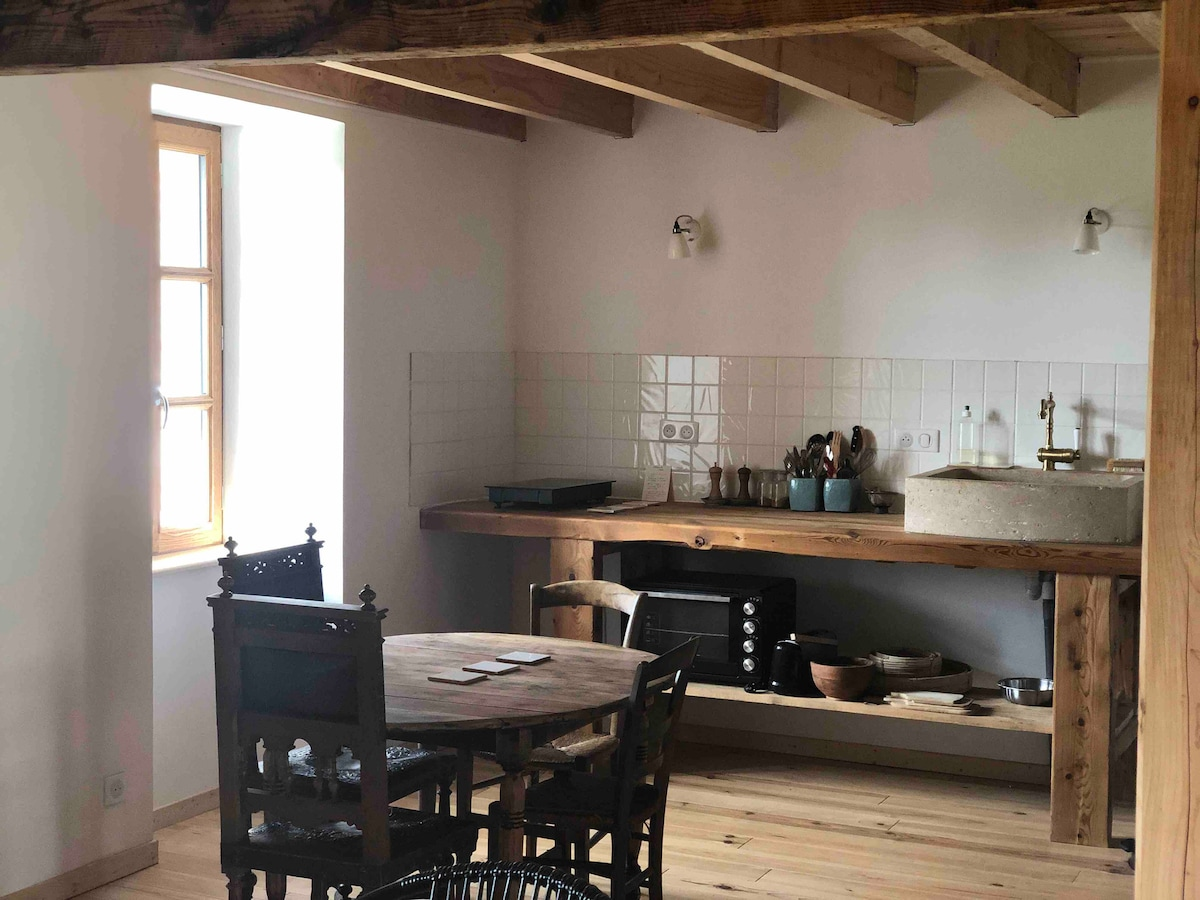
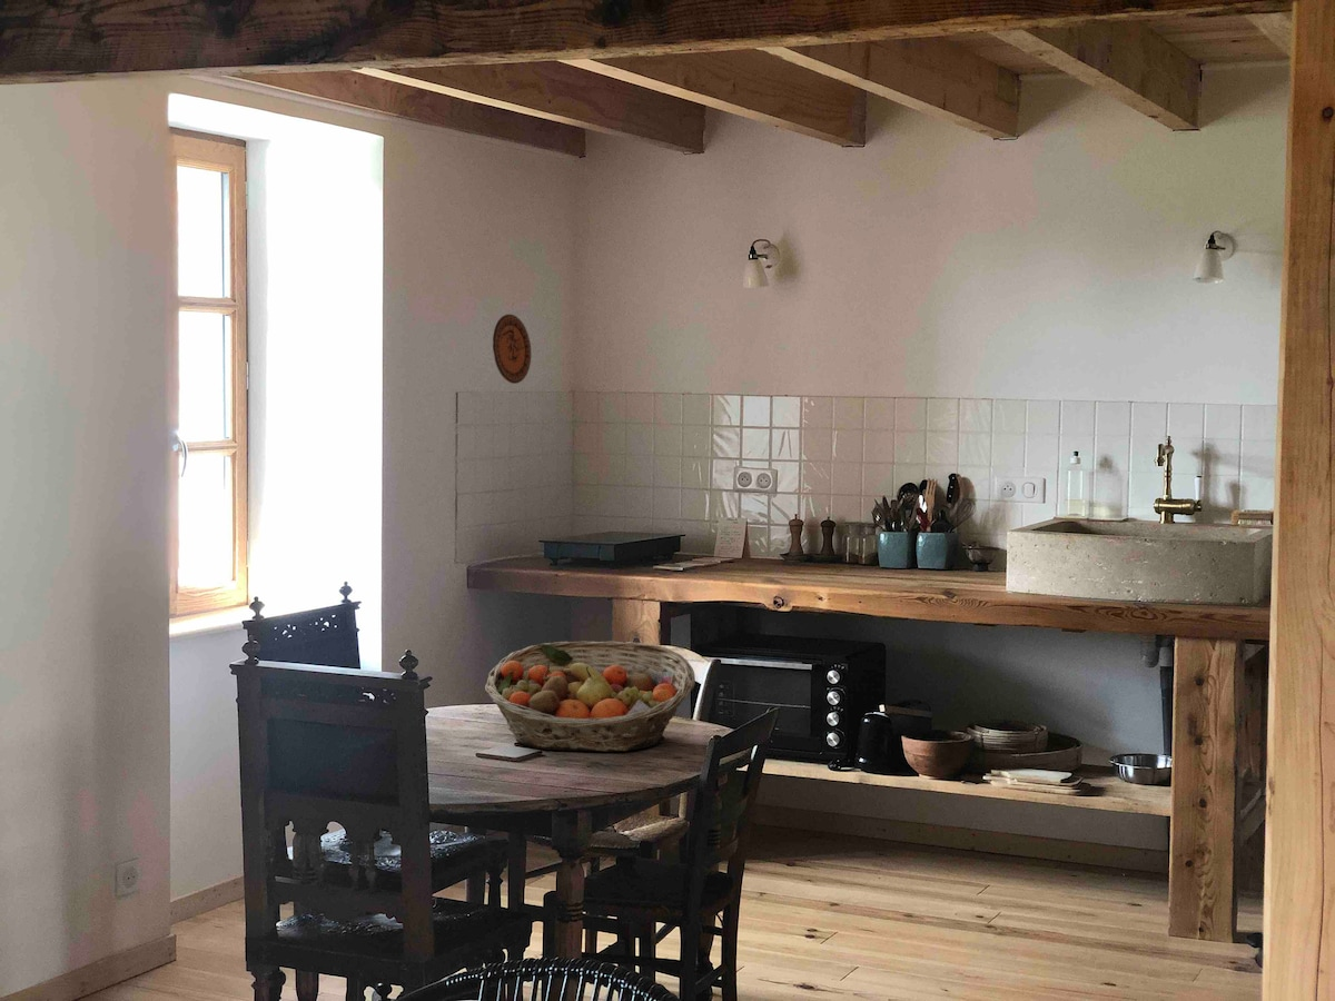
+ decorative plate (511, 348)
+ fruit basket (590, 694)
